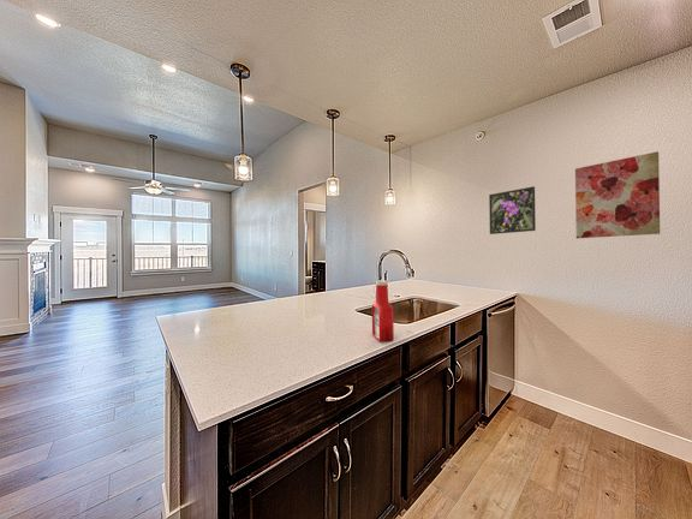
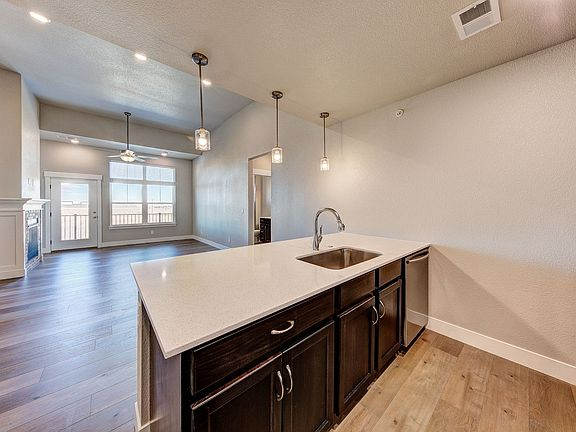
- soap bottle (382, 309)
- wall art (614, 198)
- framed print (511, 211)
